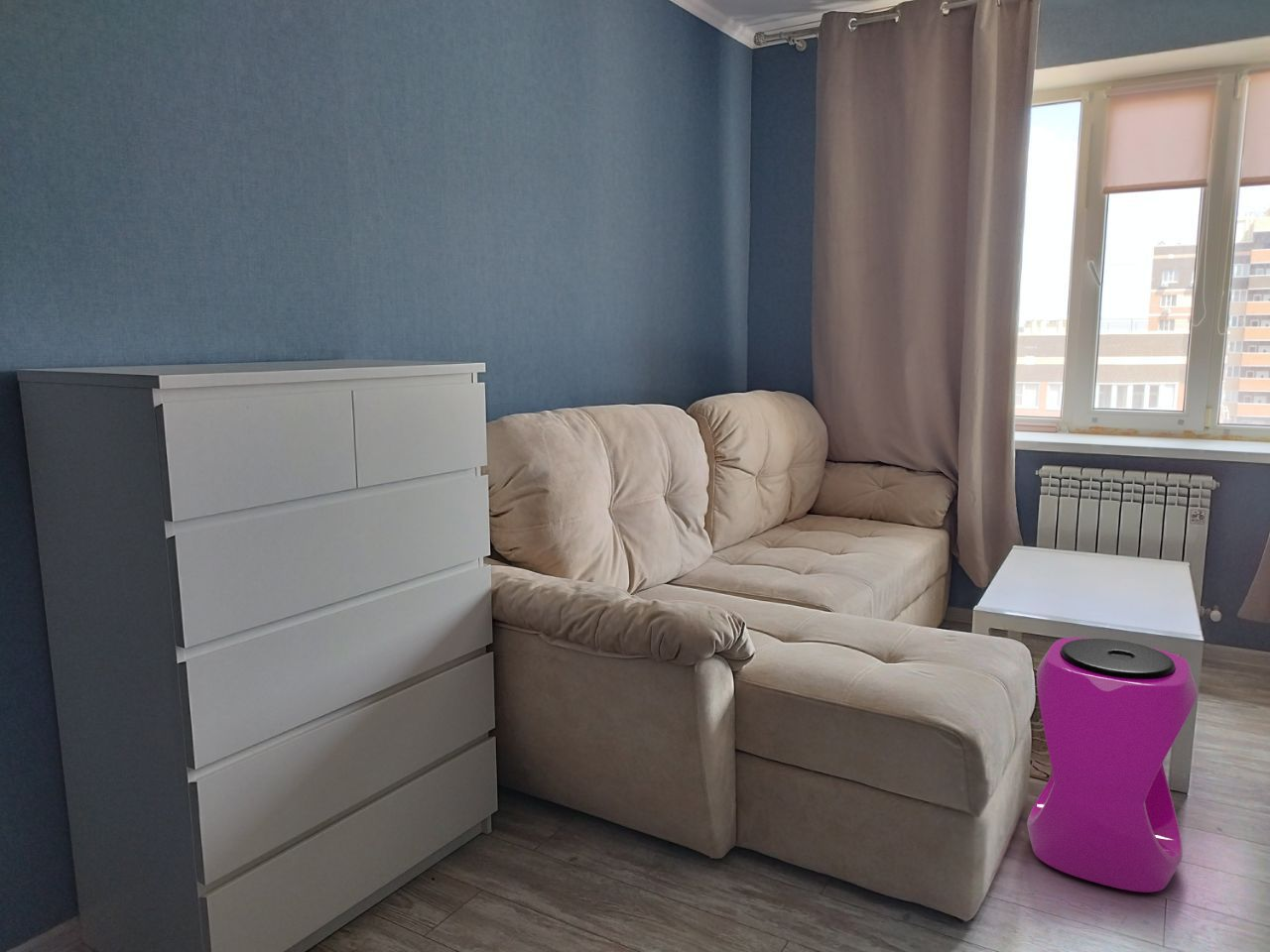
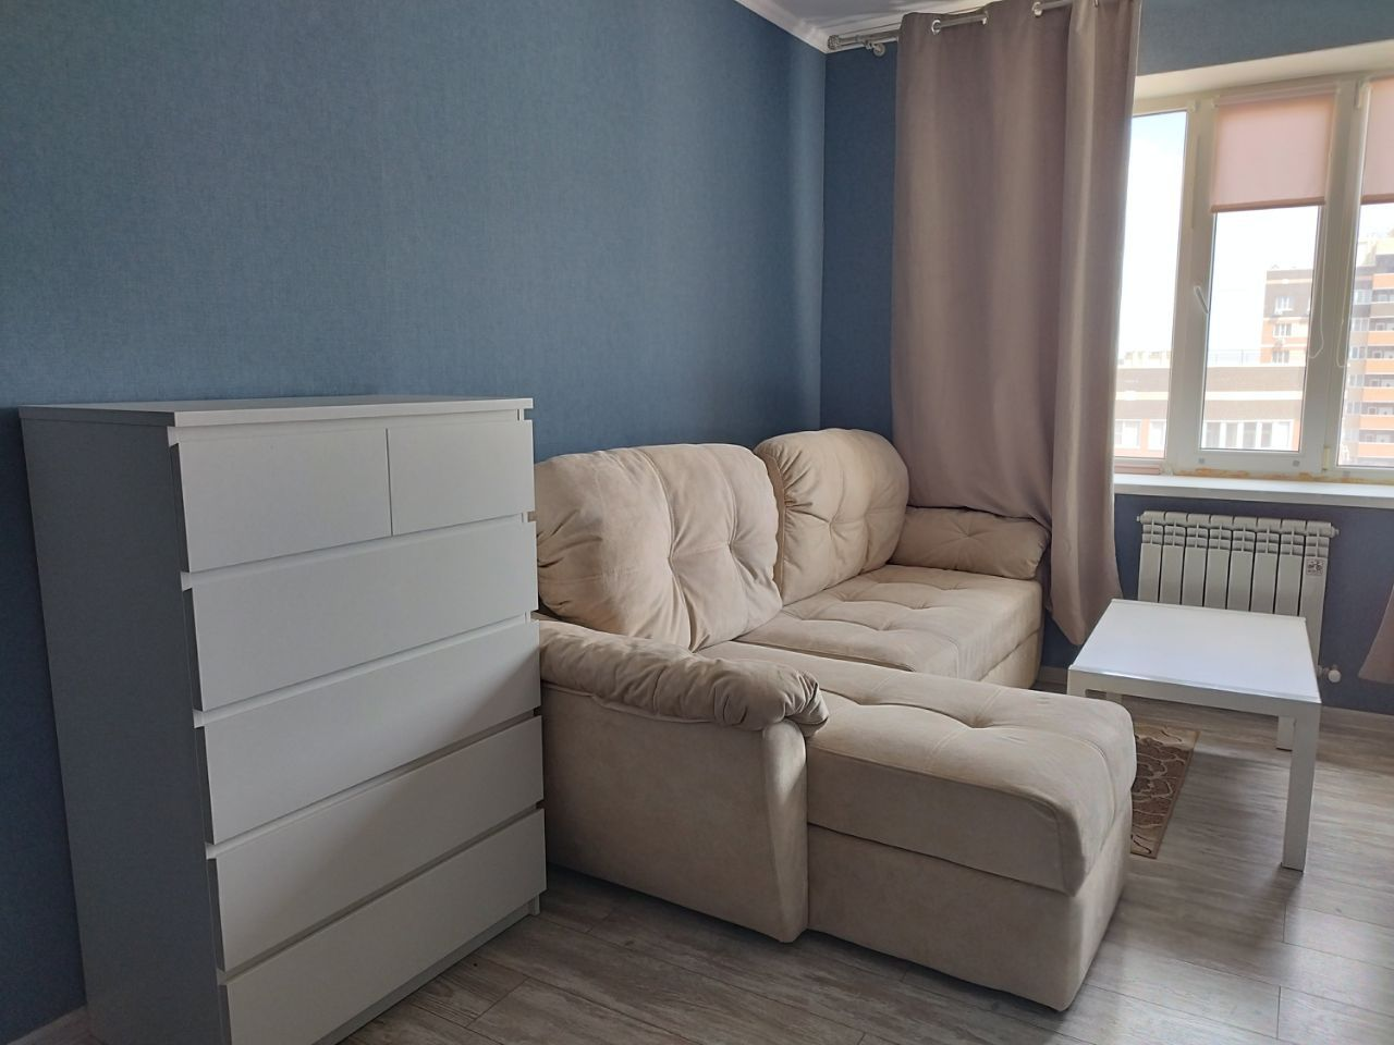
- stool (1108, 758)
